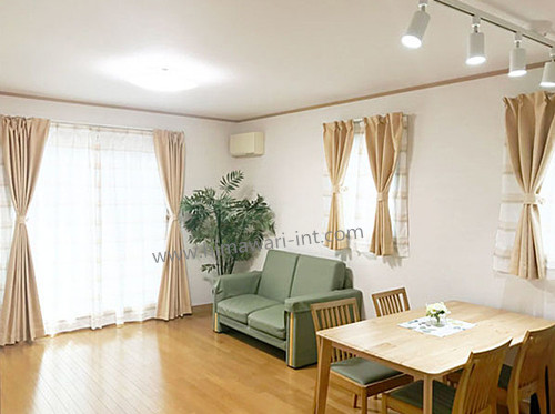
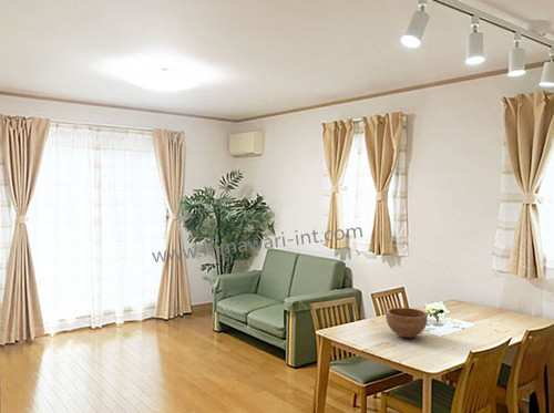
+ bowl (406, 324)
